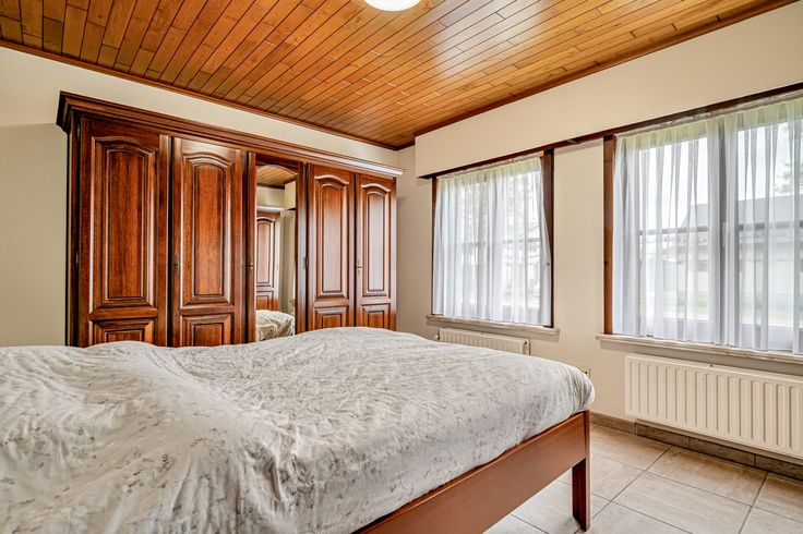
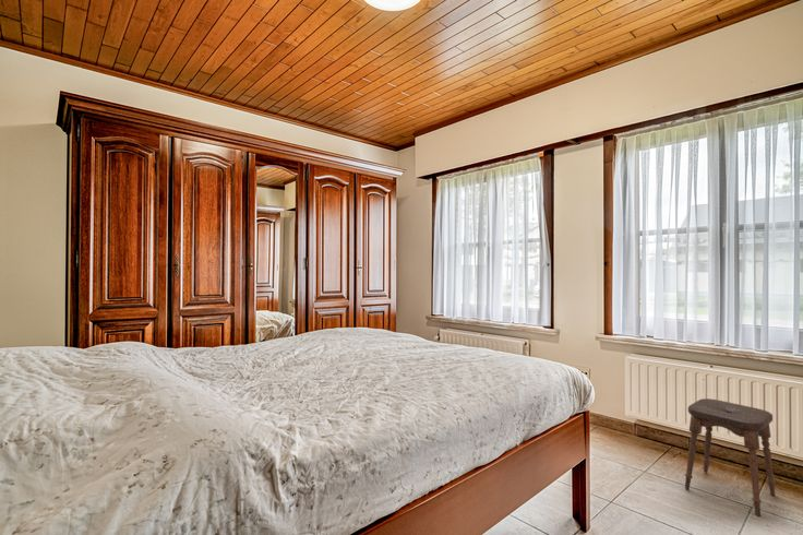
+ stool (744, 445)
